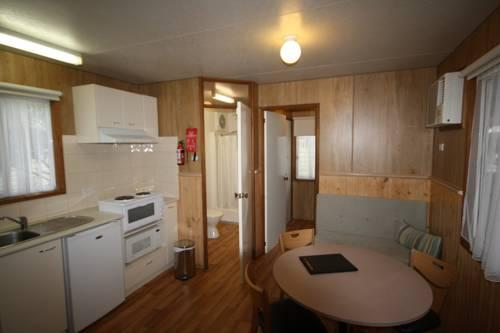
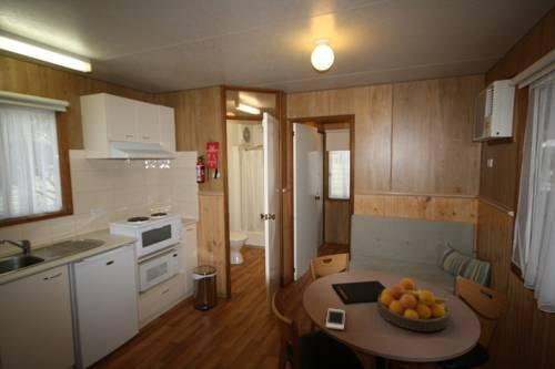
+ cell phone (335, 318)
+ fruit bowl (411, 299)
